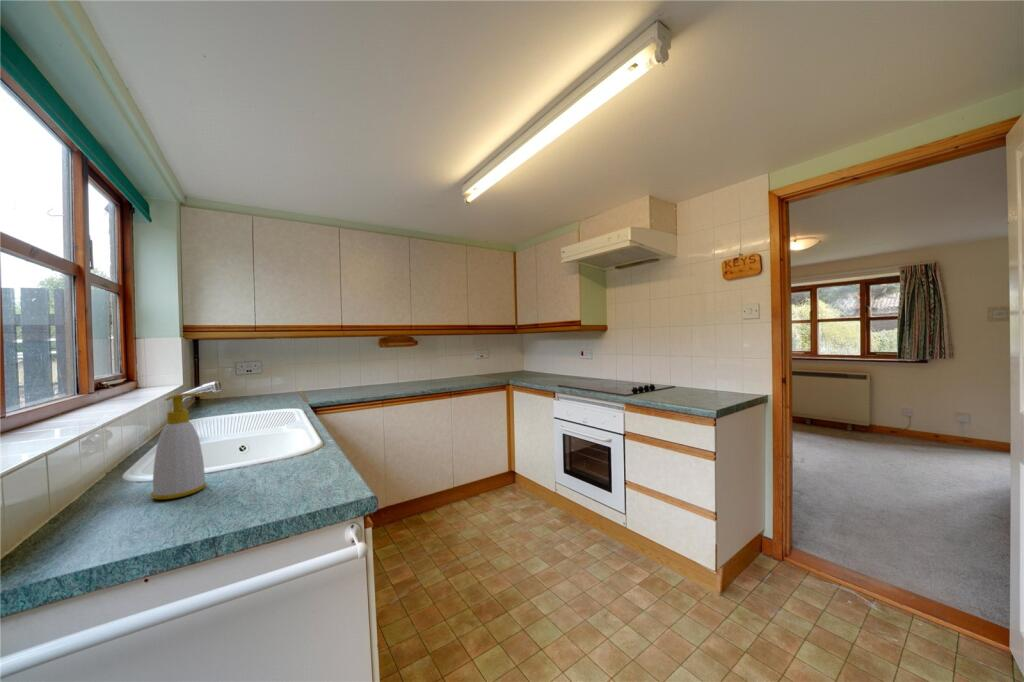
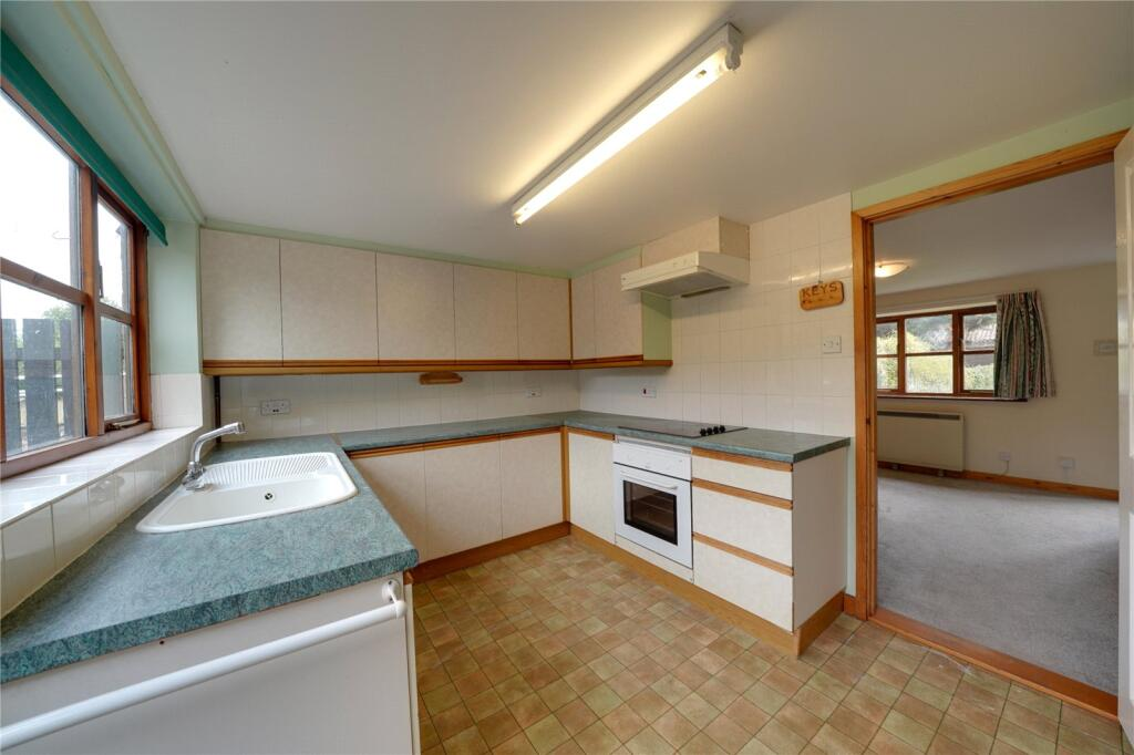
- soap bottle (179, 443)
